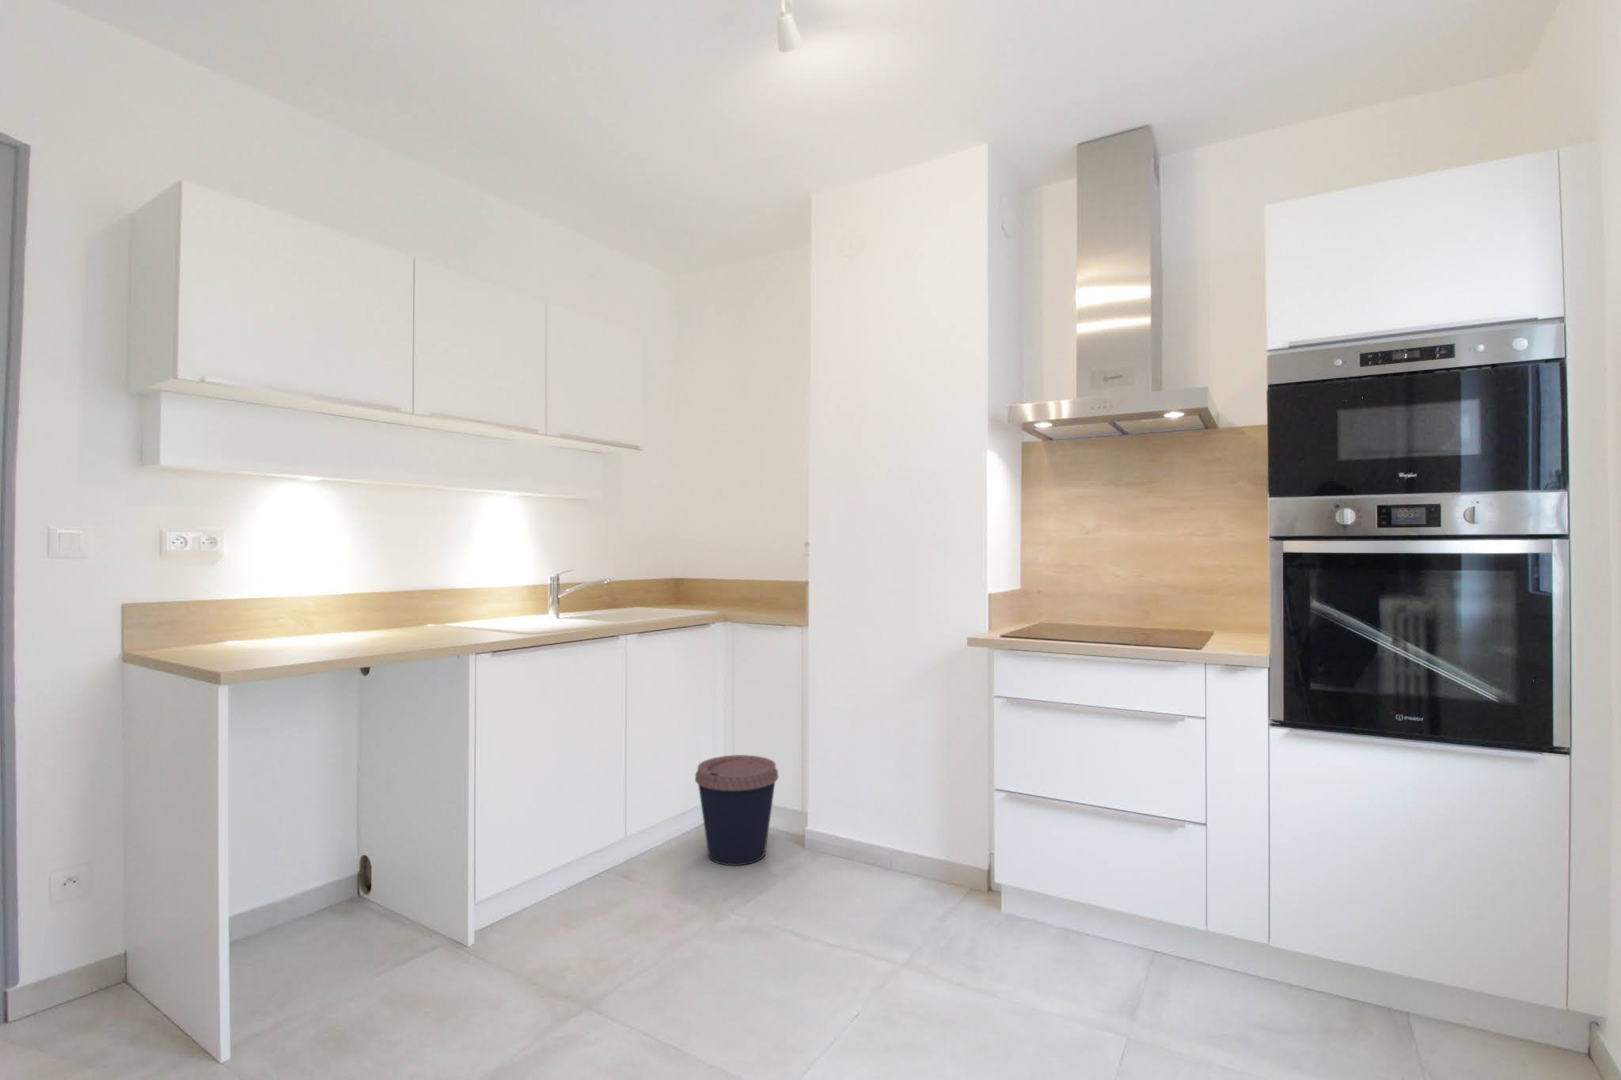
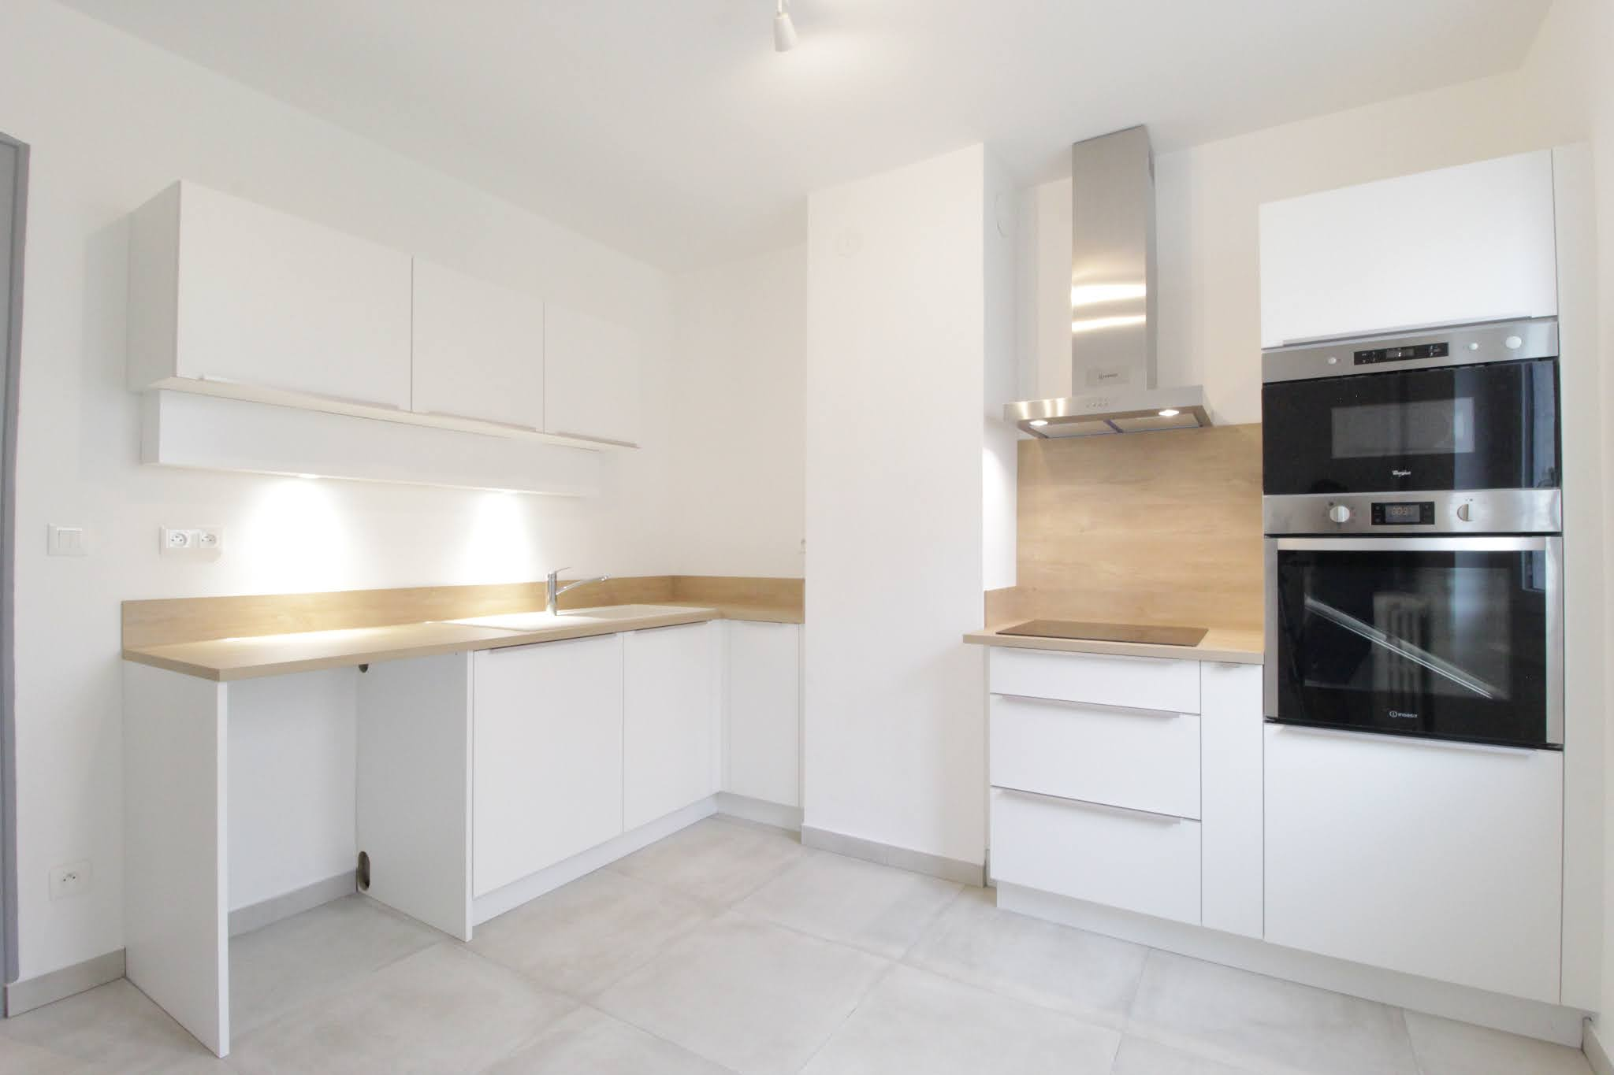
- coffee cup (736, 810)
